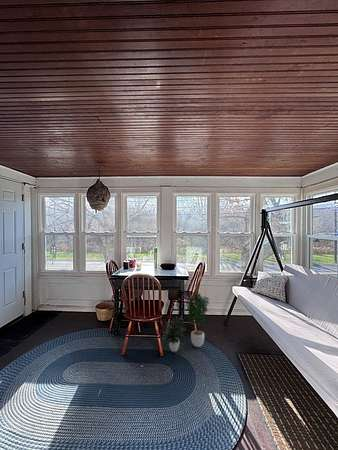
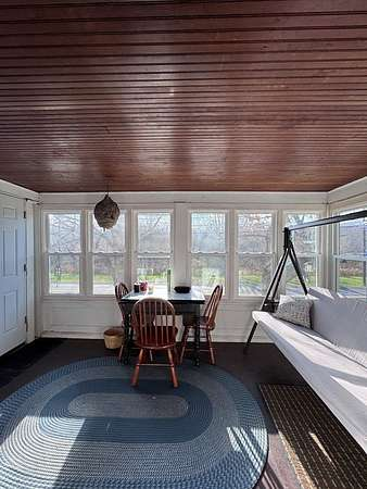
- potted plant (188, 321)
